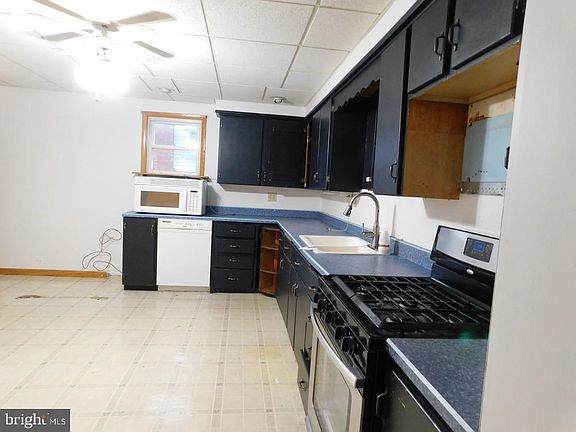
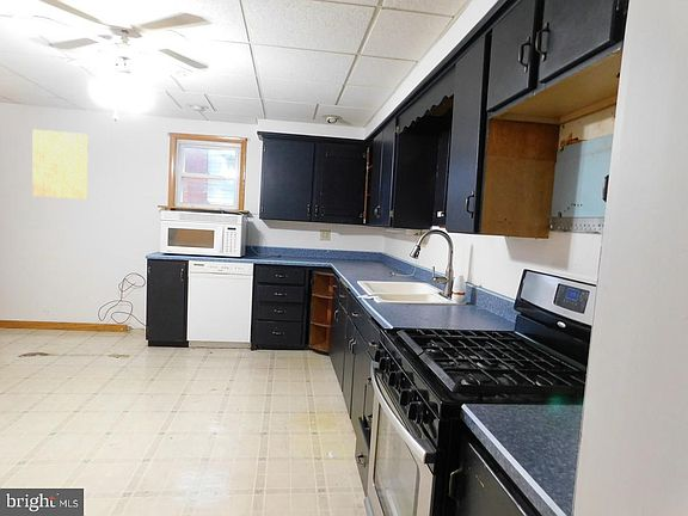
+ wall art (60, 165)
